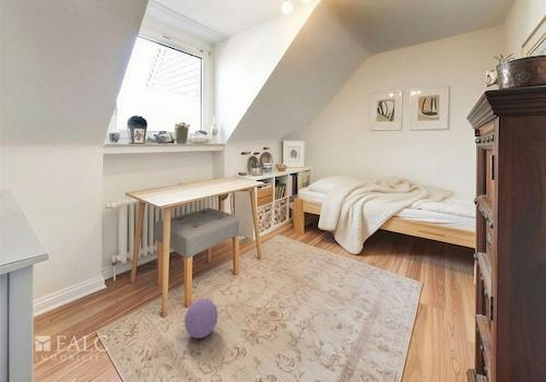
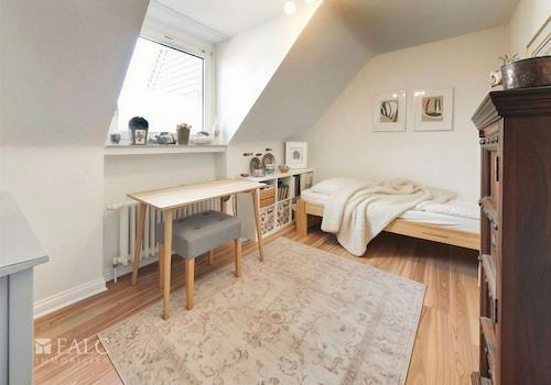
- ball (201, 318)
